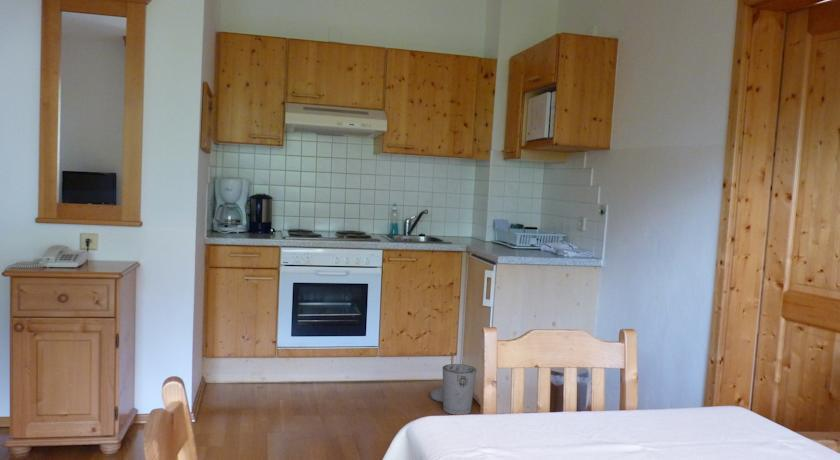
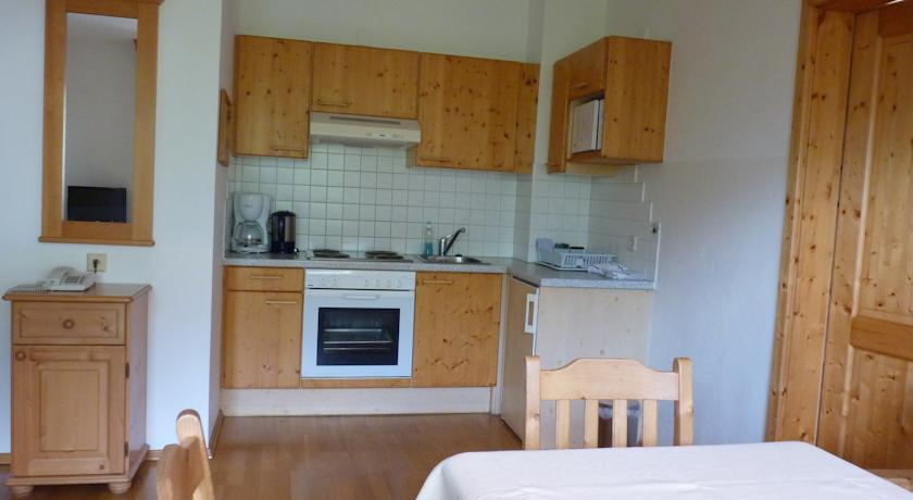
- trash can (452, 383)
